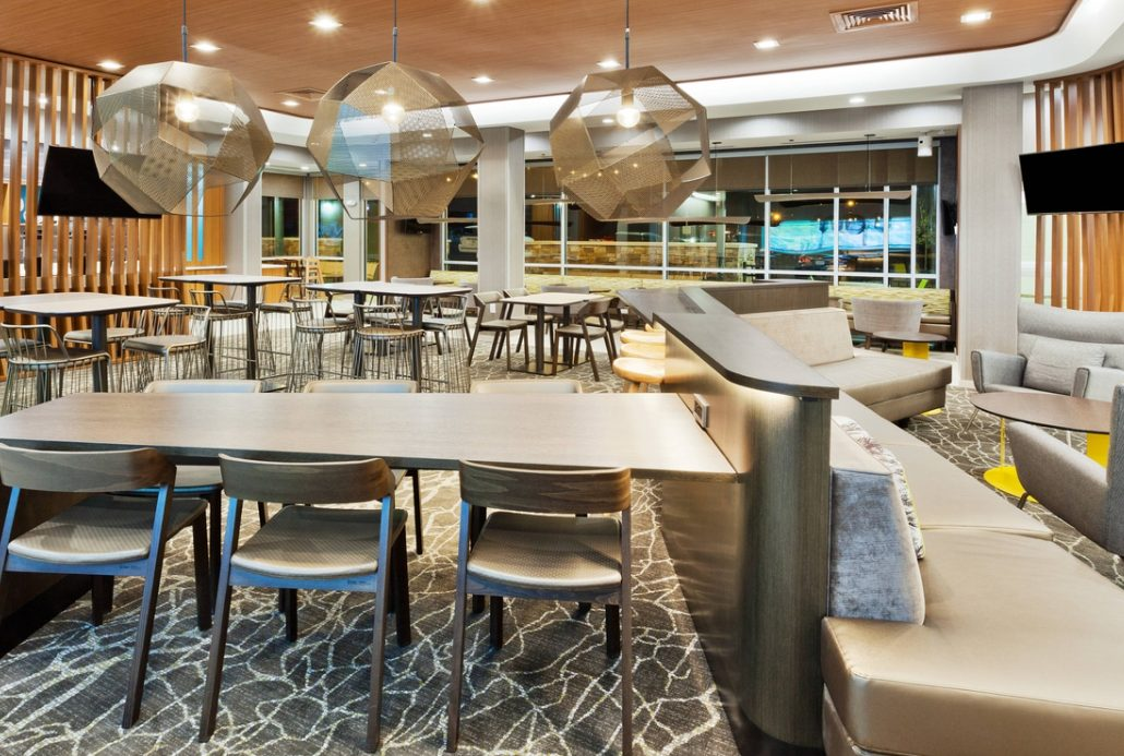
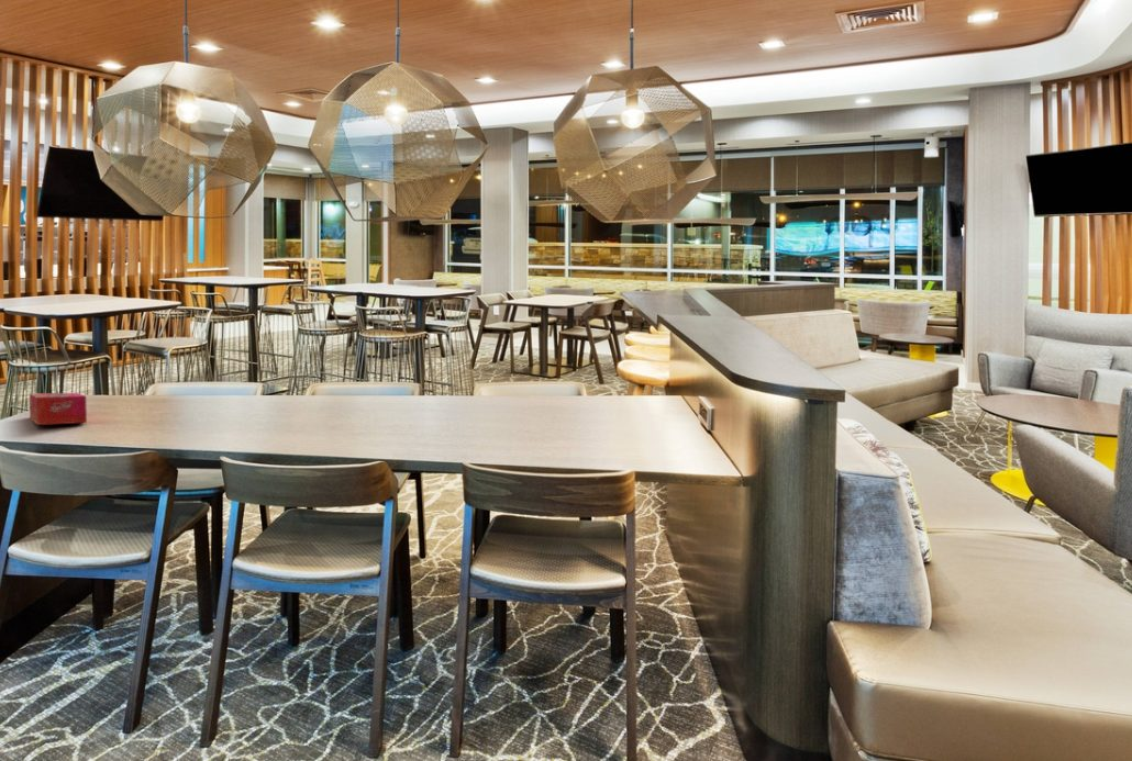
+ tissue box (57, 407)
